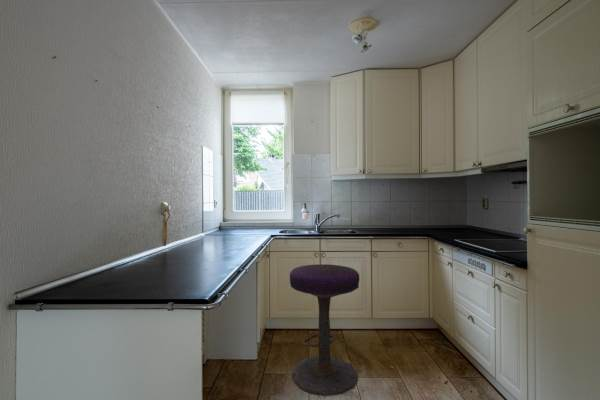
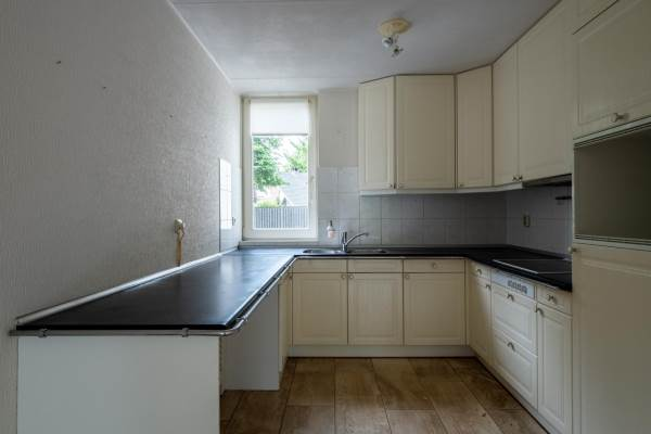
- stool (324, 320)
